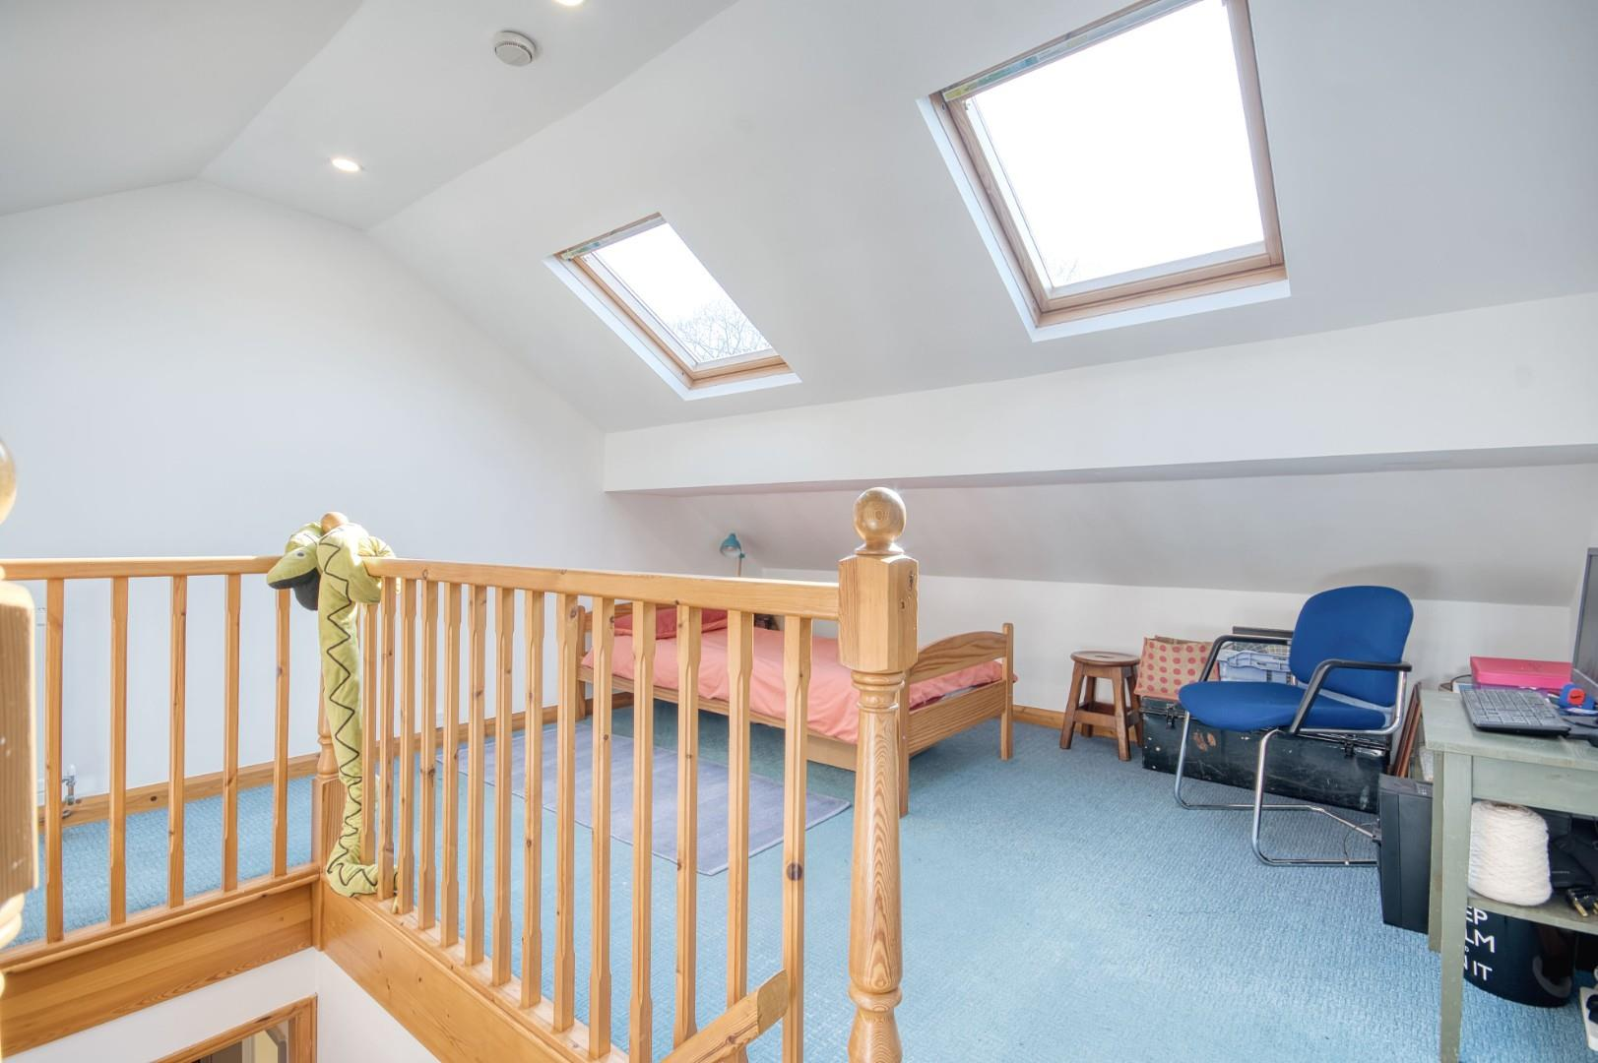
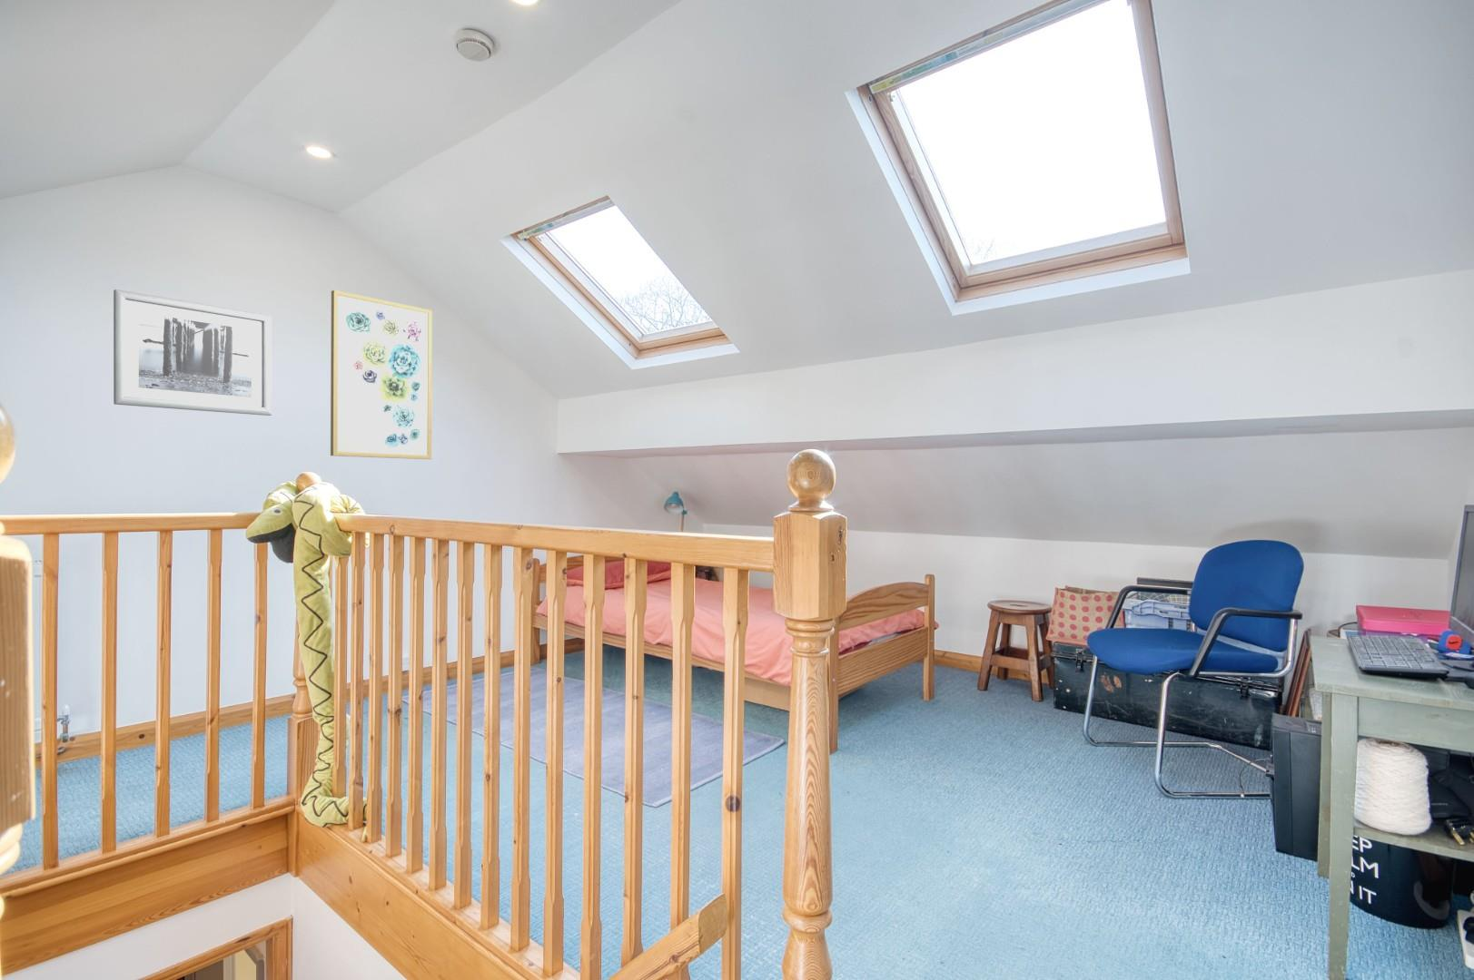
+ wall art (198, 357)
+ wall art (383, 380)
